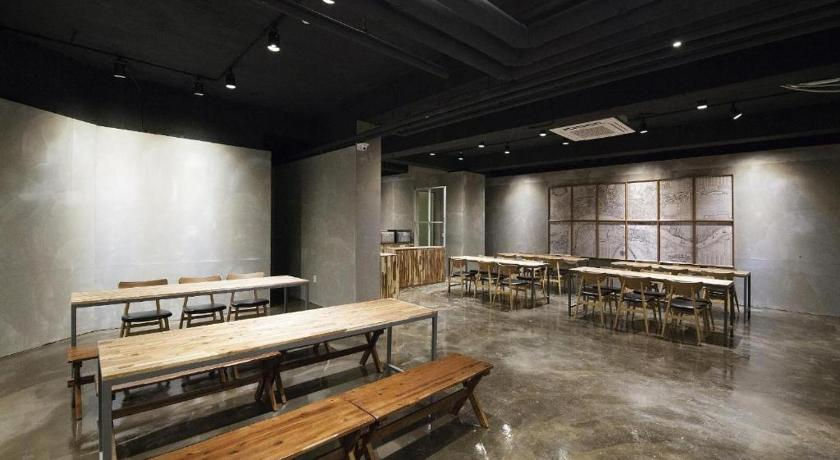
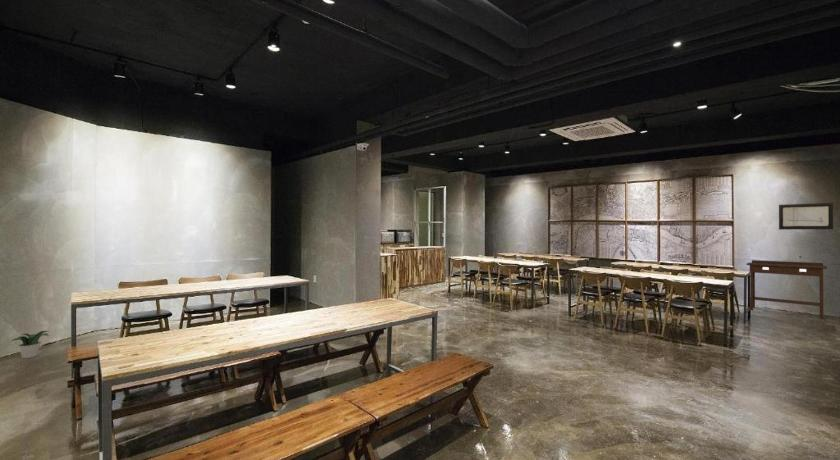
+ wall art (805, 216)
+ potted plant (32, 344)
+ console table (782, 299)
